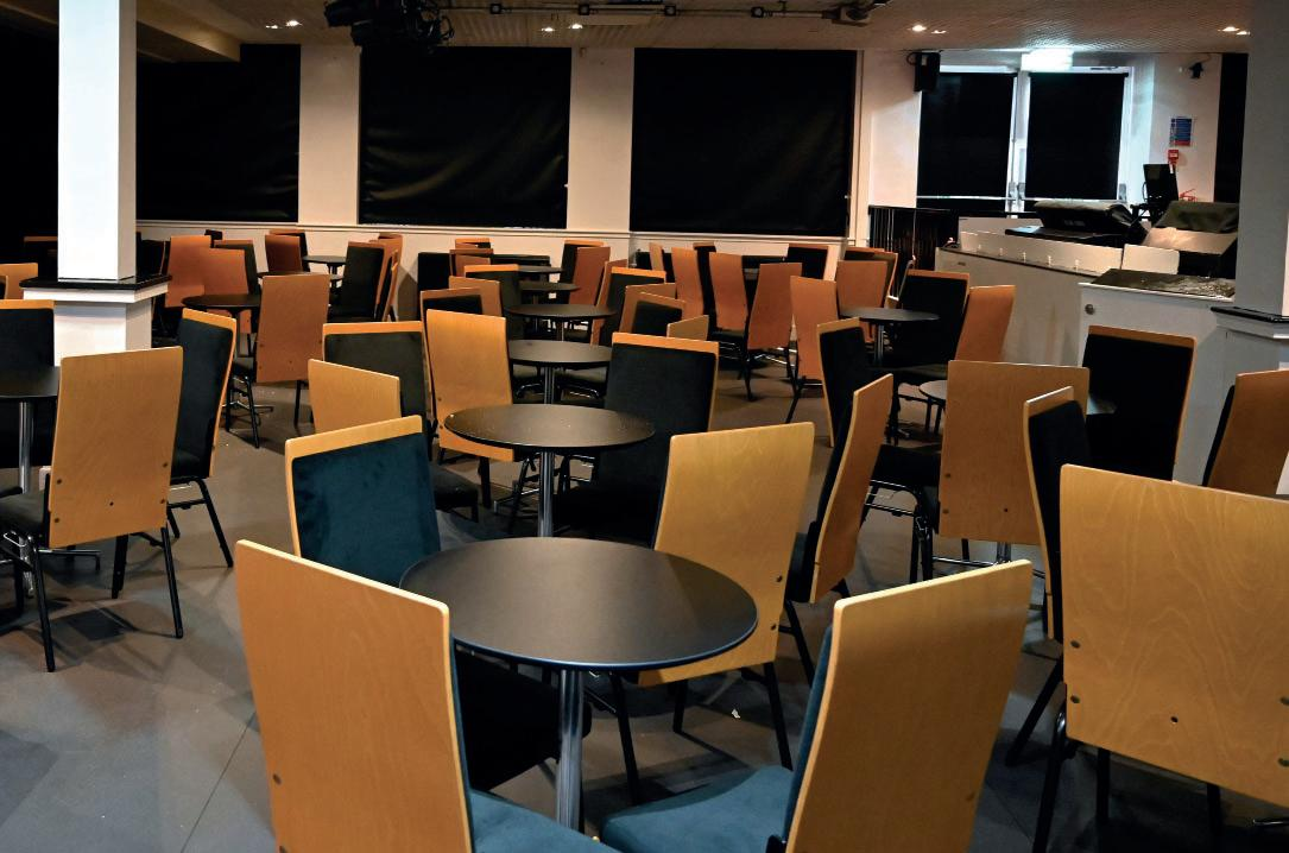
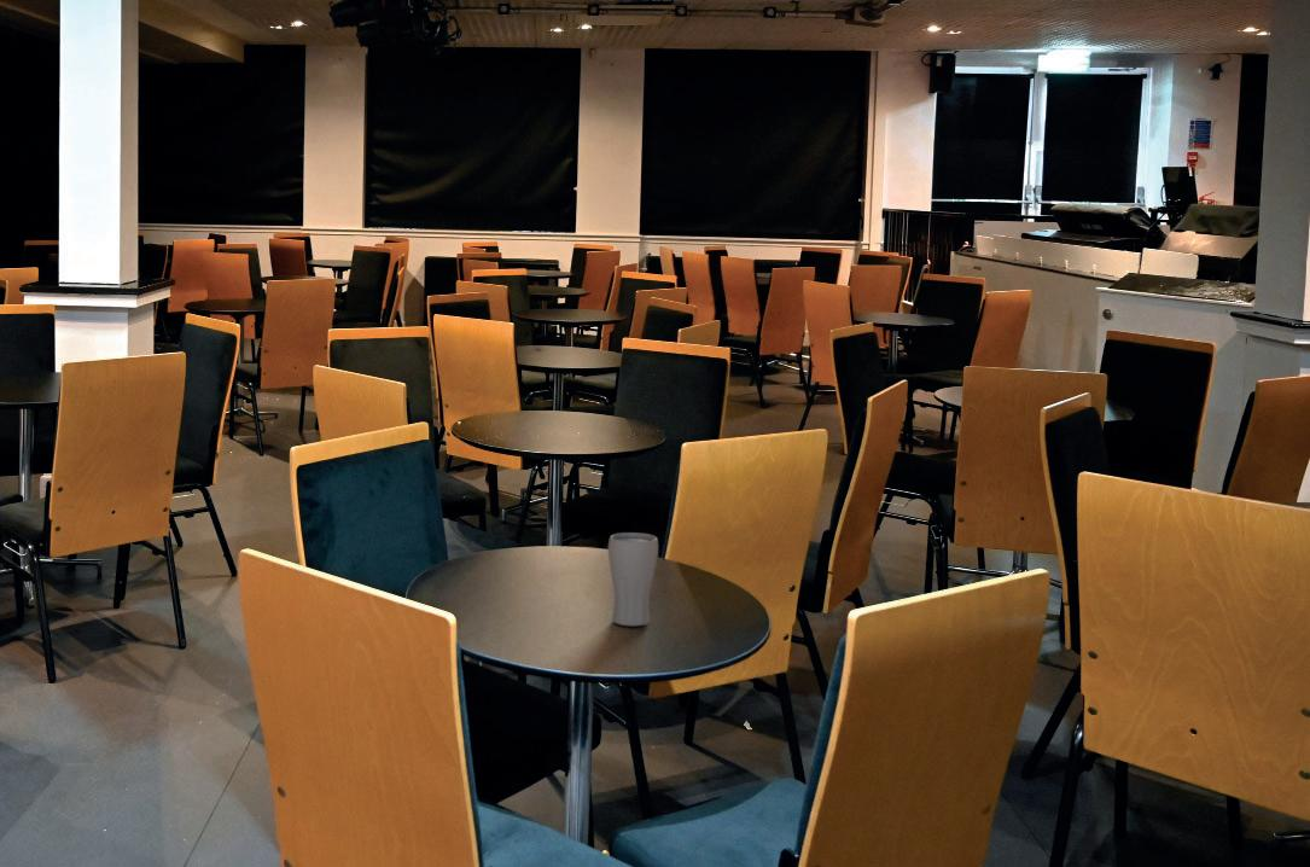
+ drinking glass (631, 580)
